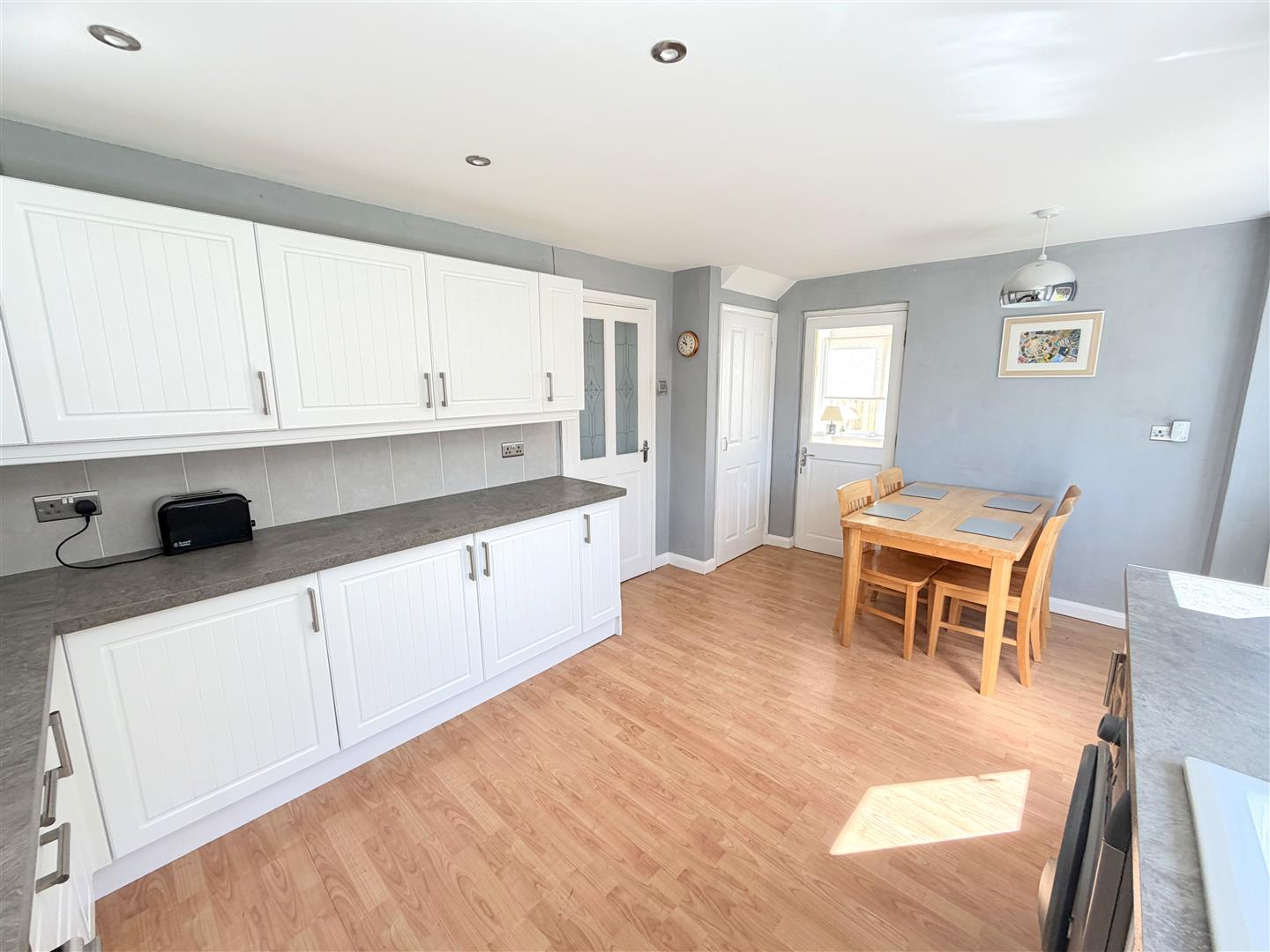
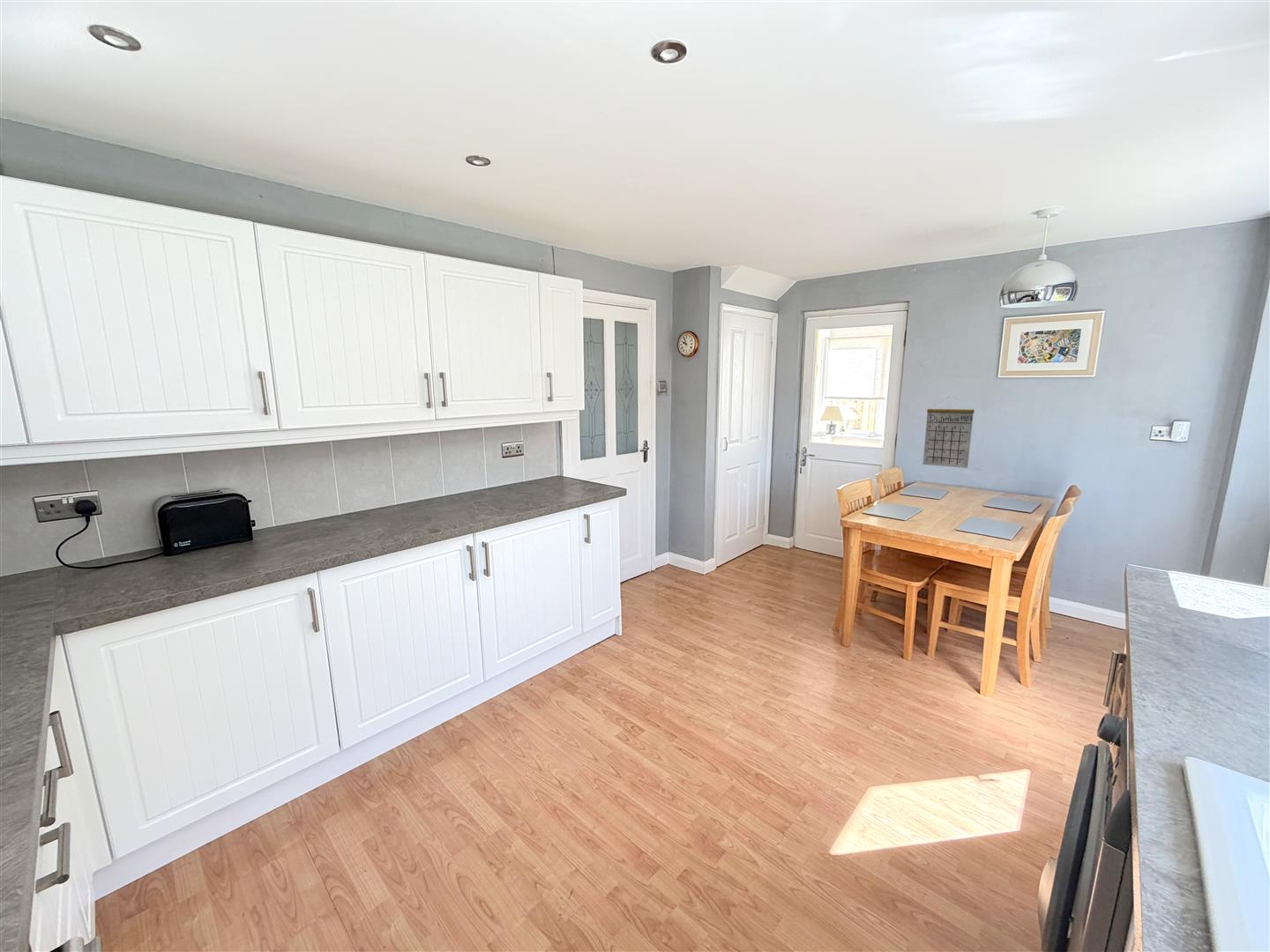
+ calendar (948, 431)
